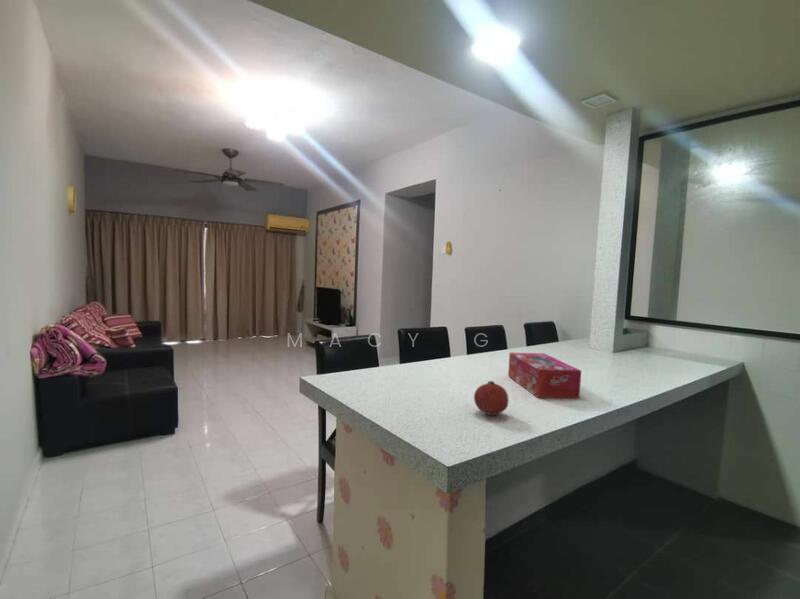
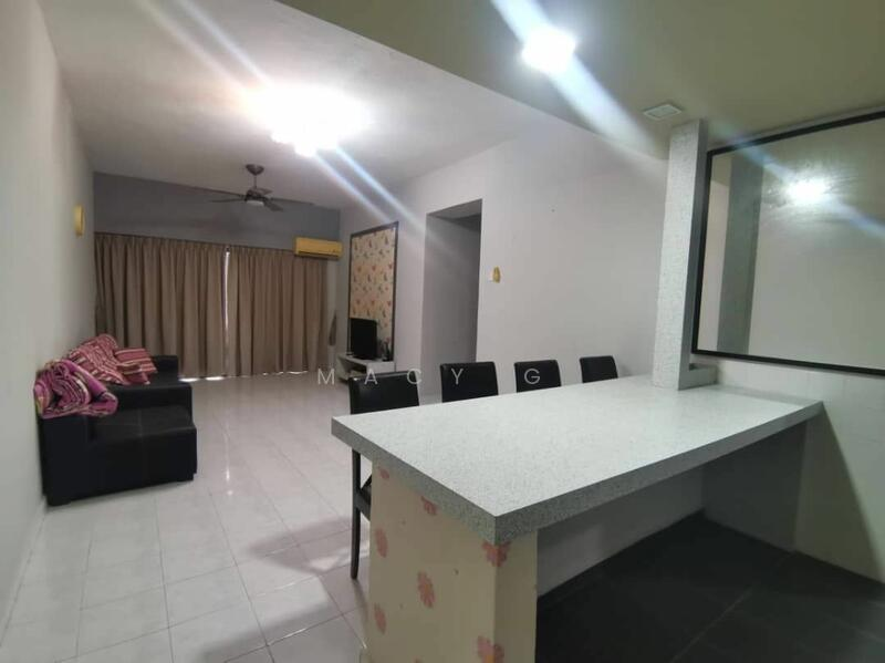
- tissue box (541, 373)
- fruit (491, 397)
